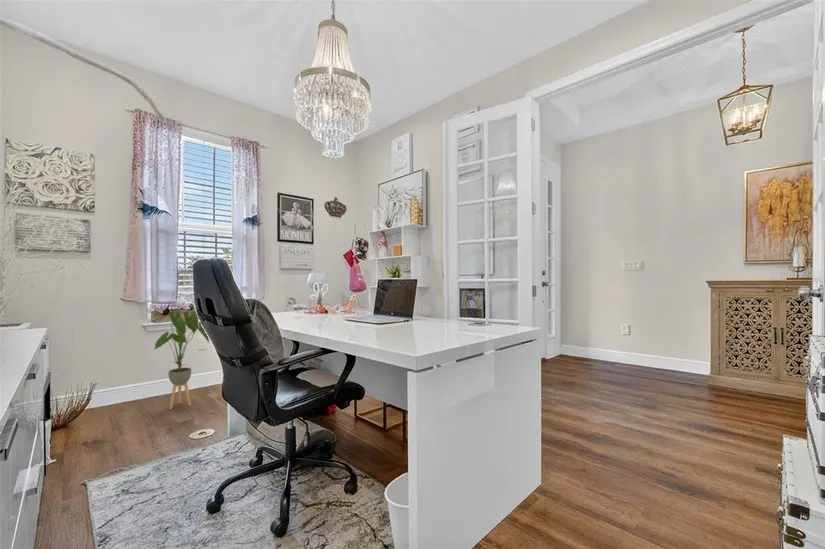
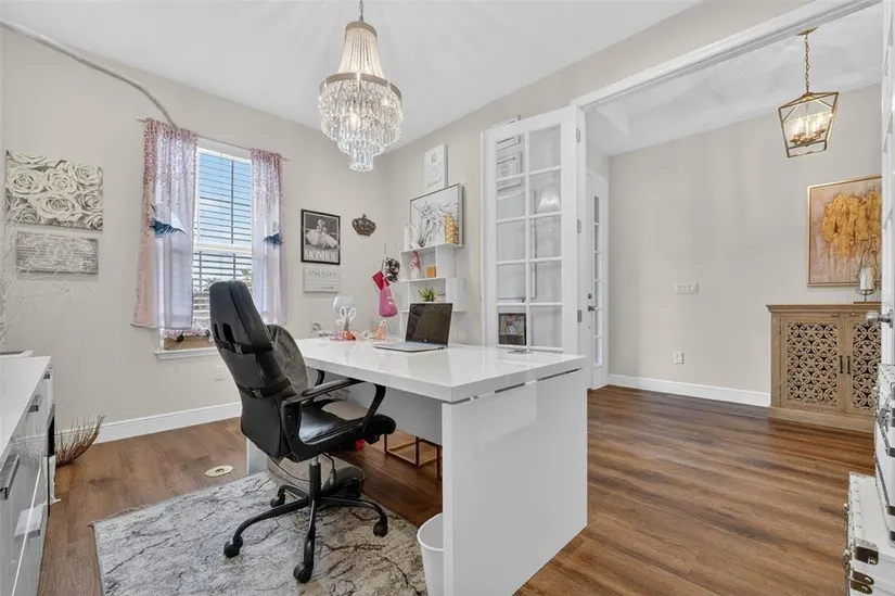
- house plant (183, 354)
